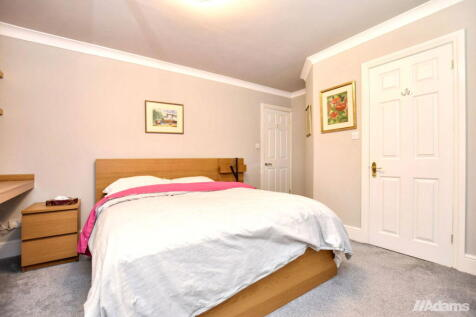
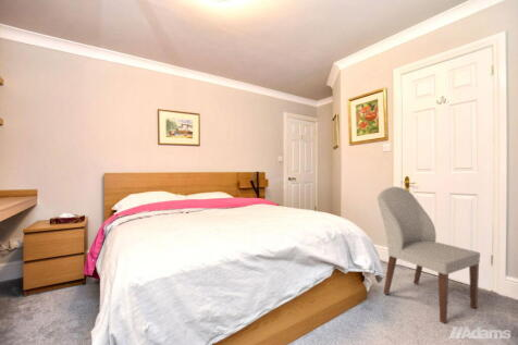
+ chair (424, 244)
